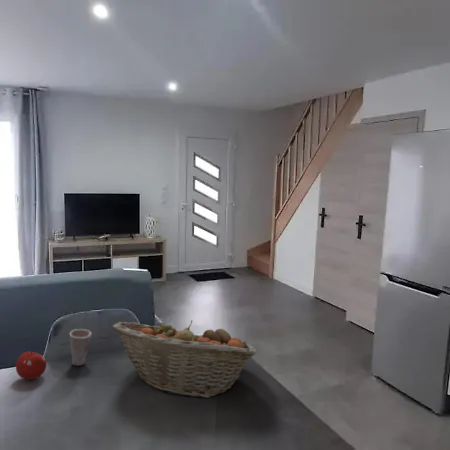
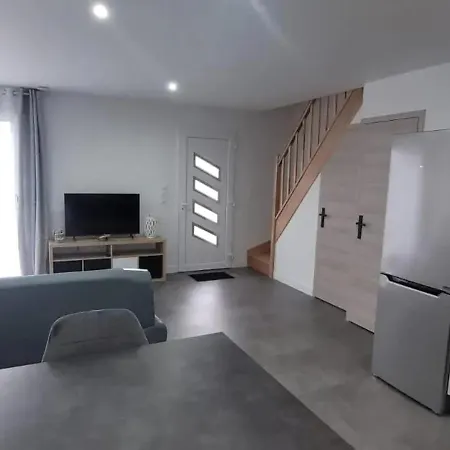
- cup (80, 348)
- fruit basket (183, 348)
- fruit (31, 363)
